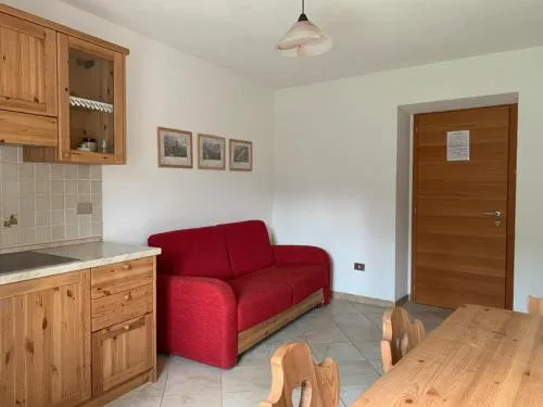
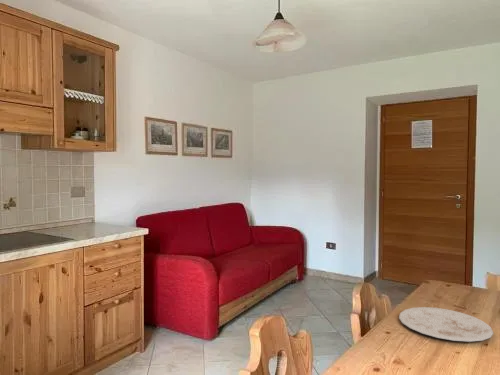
+ plate (443, 323)
